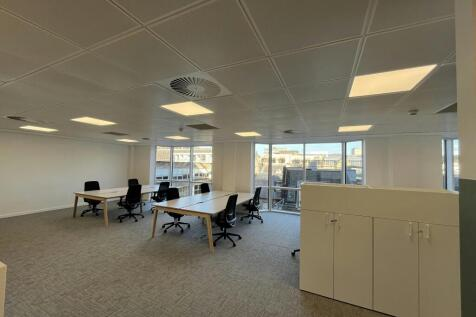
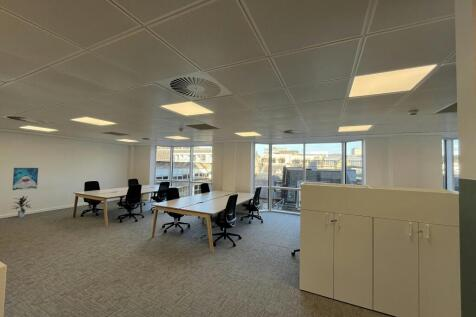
+ indoor plant (21, 206)
+ wall art (25, 178)
